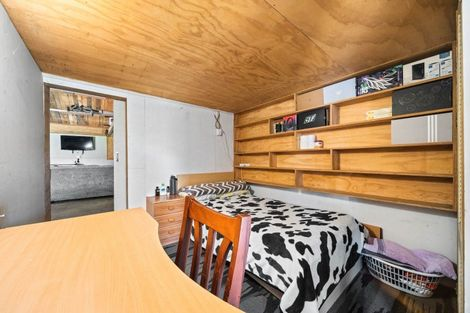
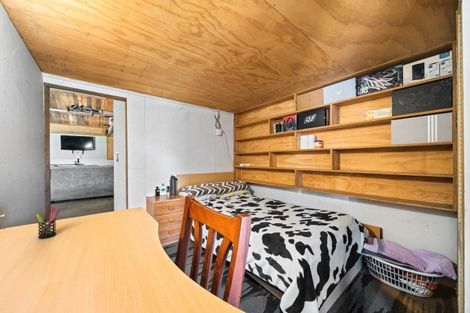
+ pen holder (46, 222)
